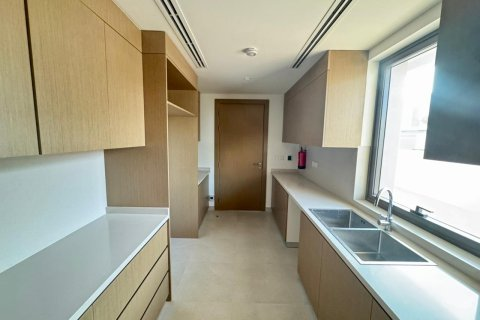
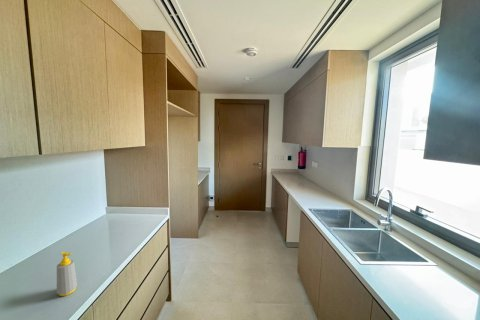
+ soap bottle (66, 272)
